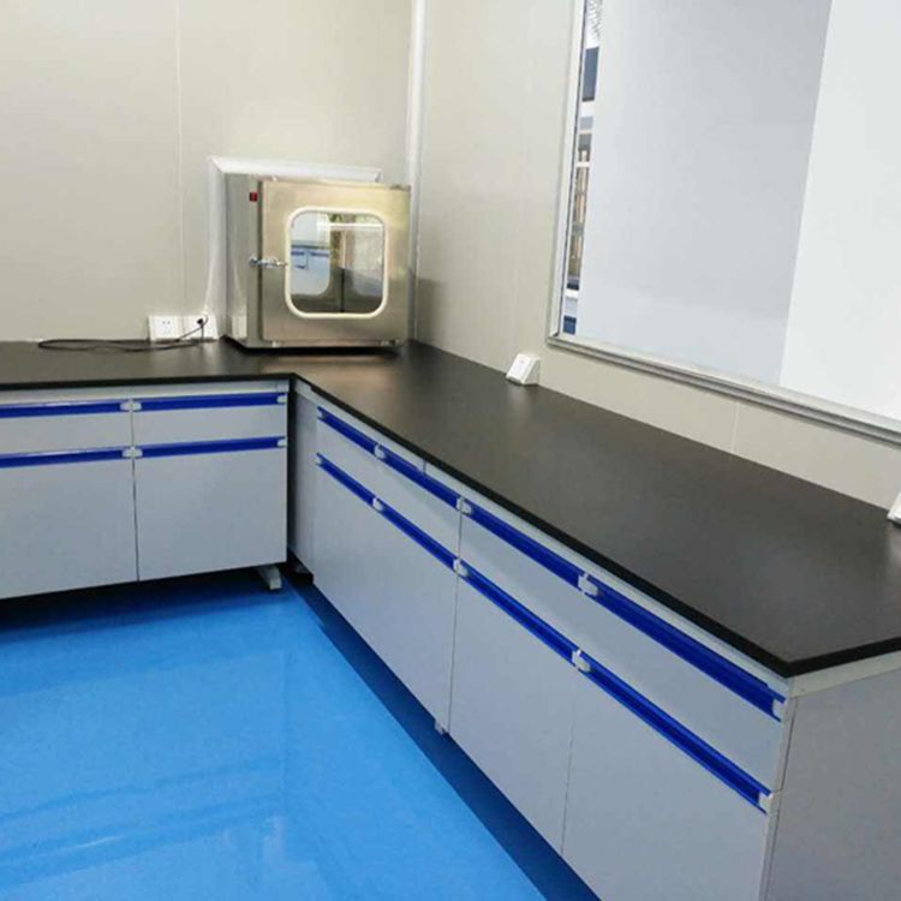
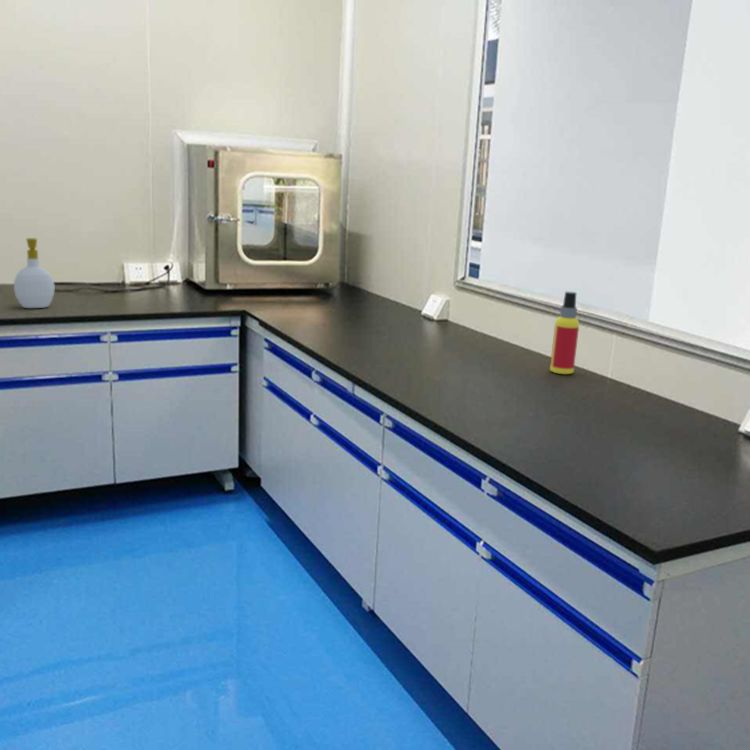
+ spray bottle (566, 332)
+ soap bottle (33, 273)
